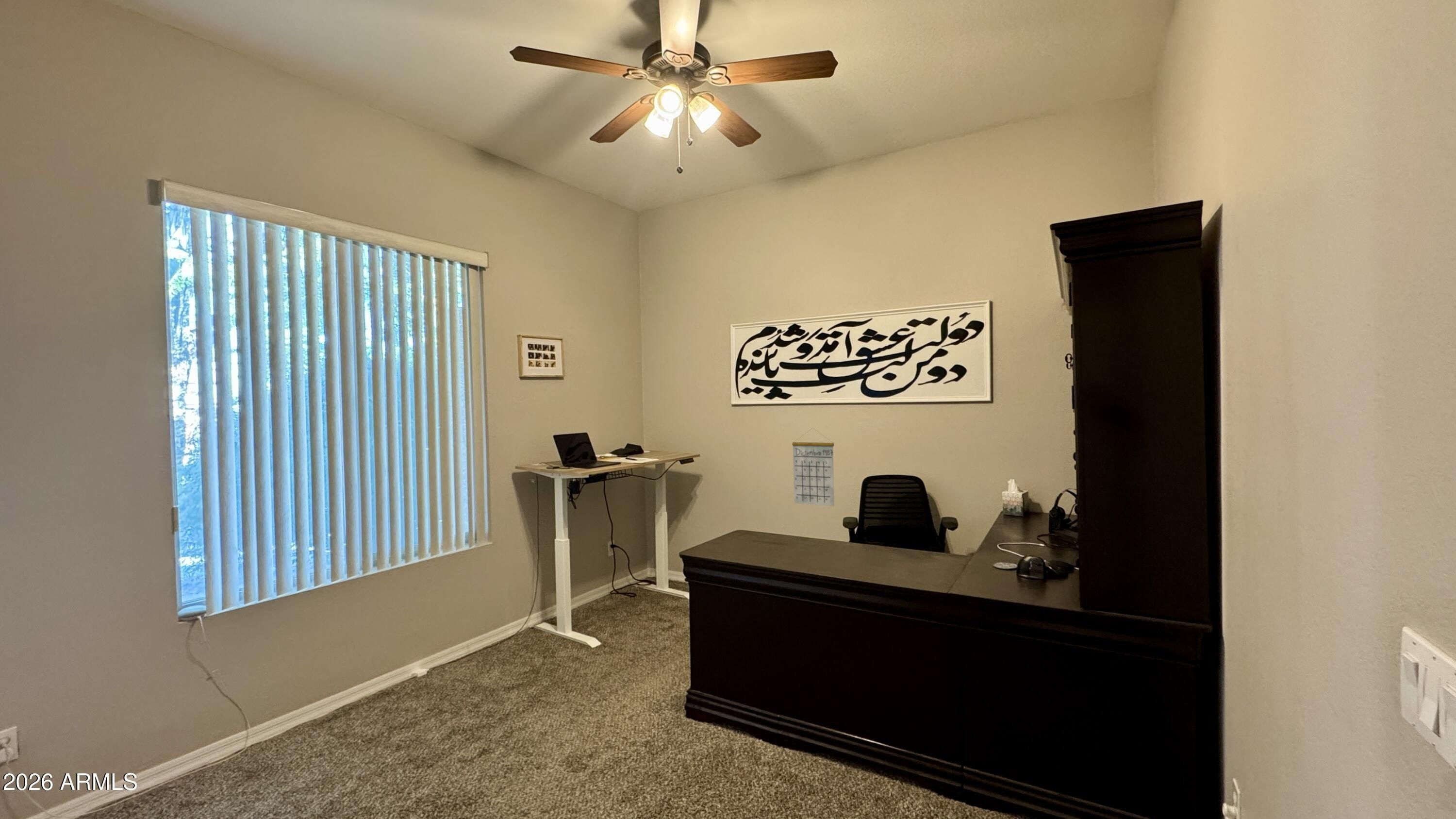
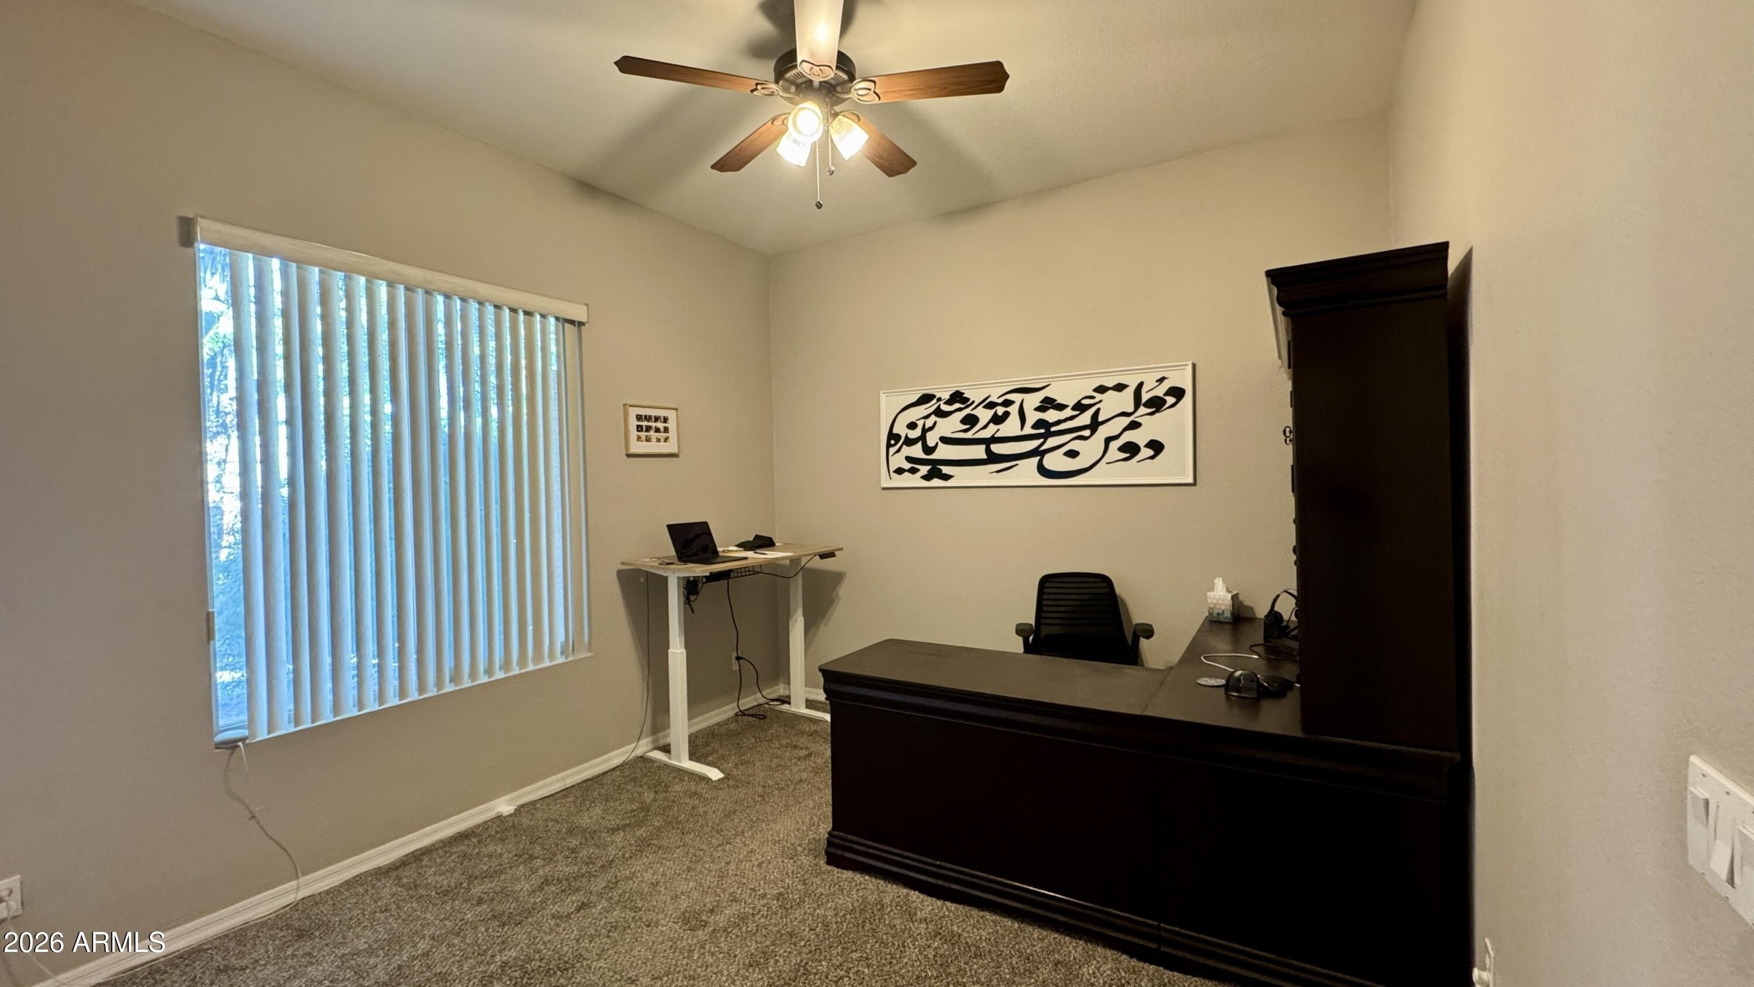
- calendar (813, 466)
